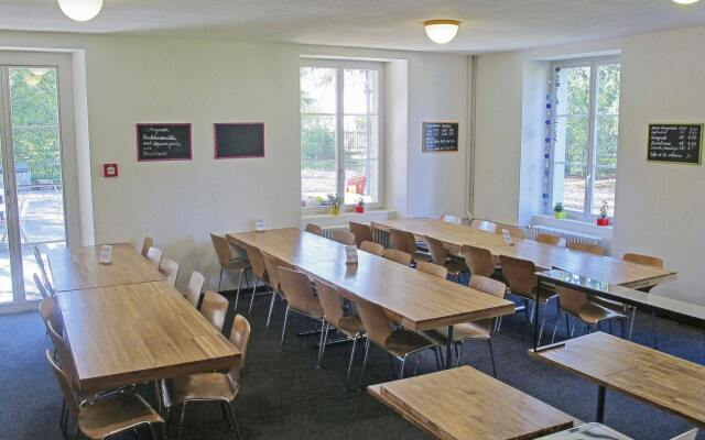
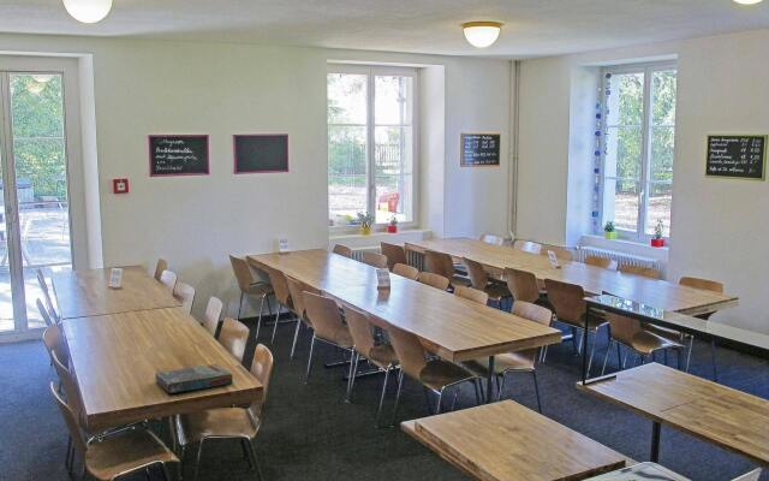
+ board game (193, 378)
